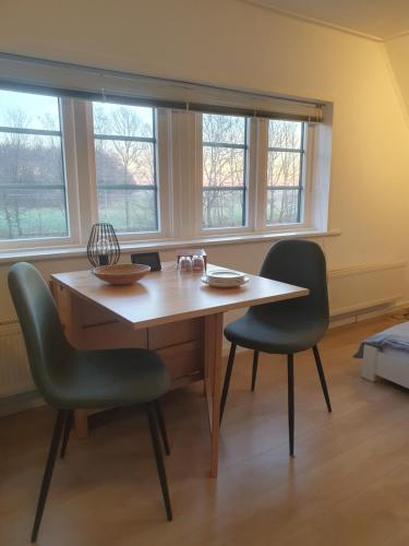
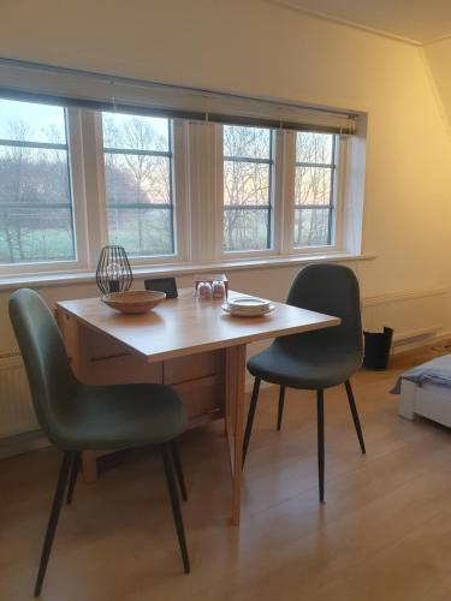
+ wastebasket (374, 347)
